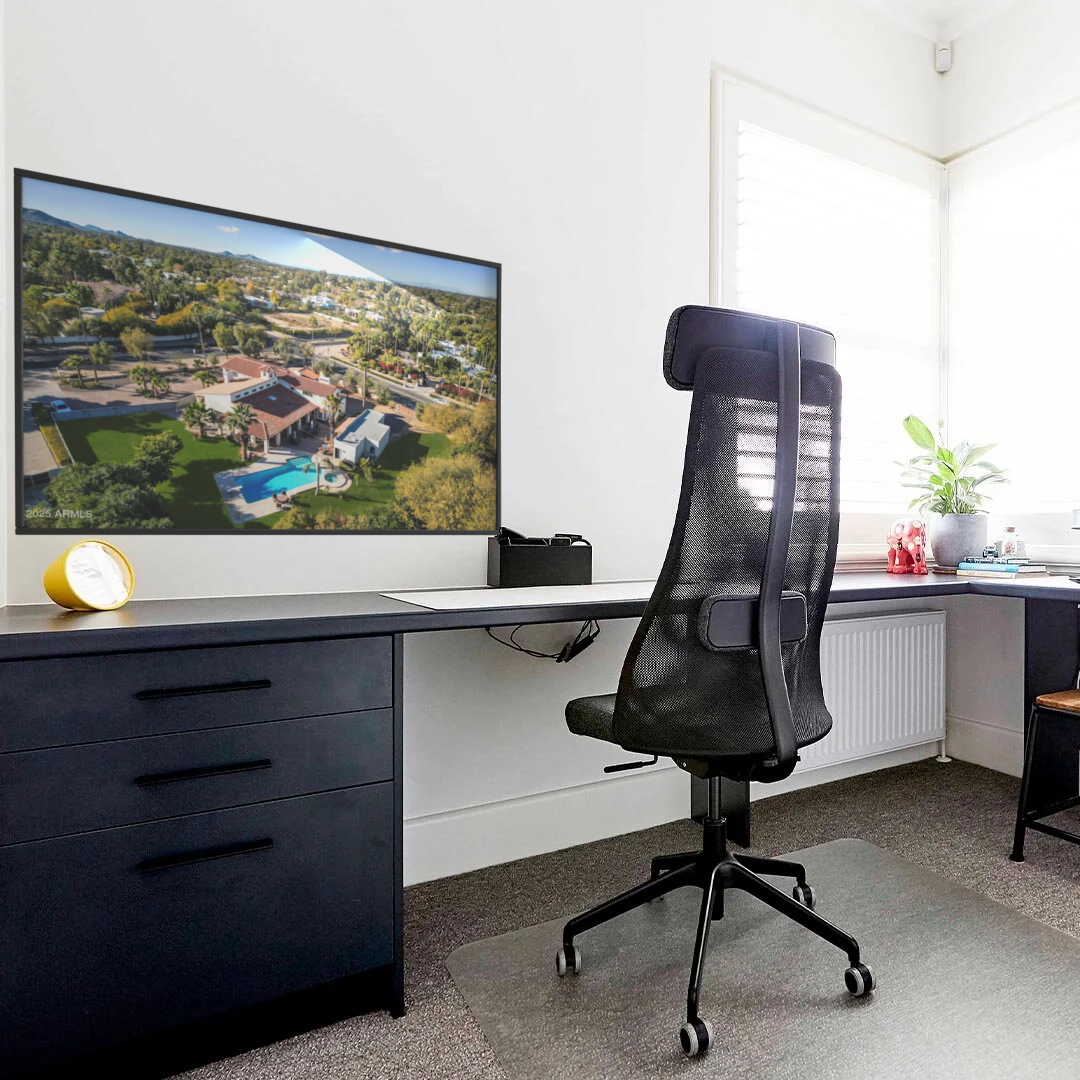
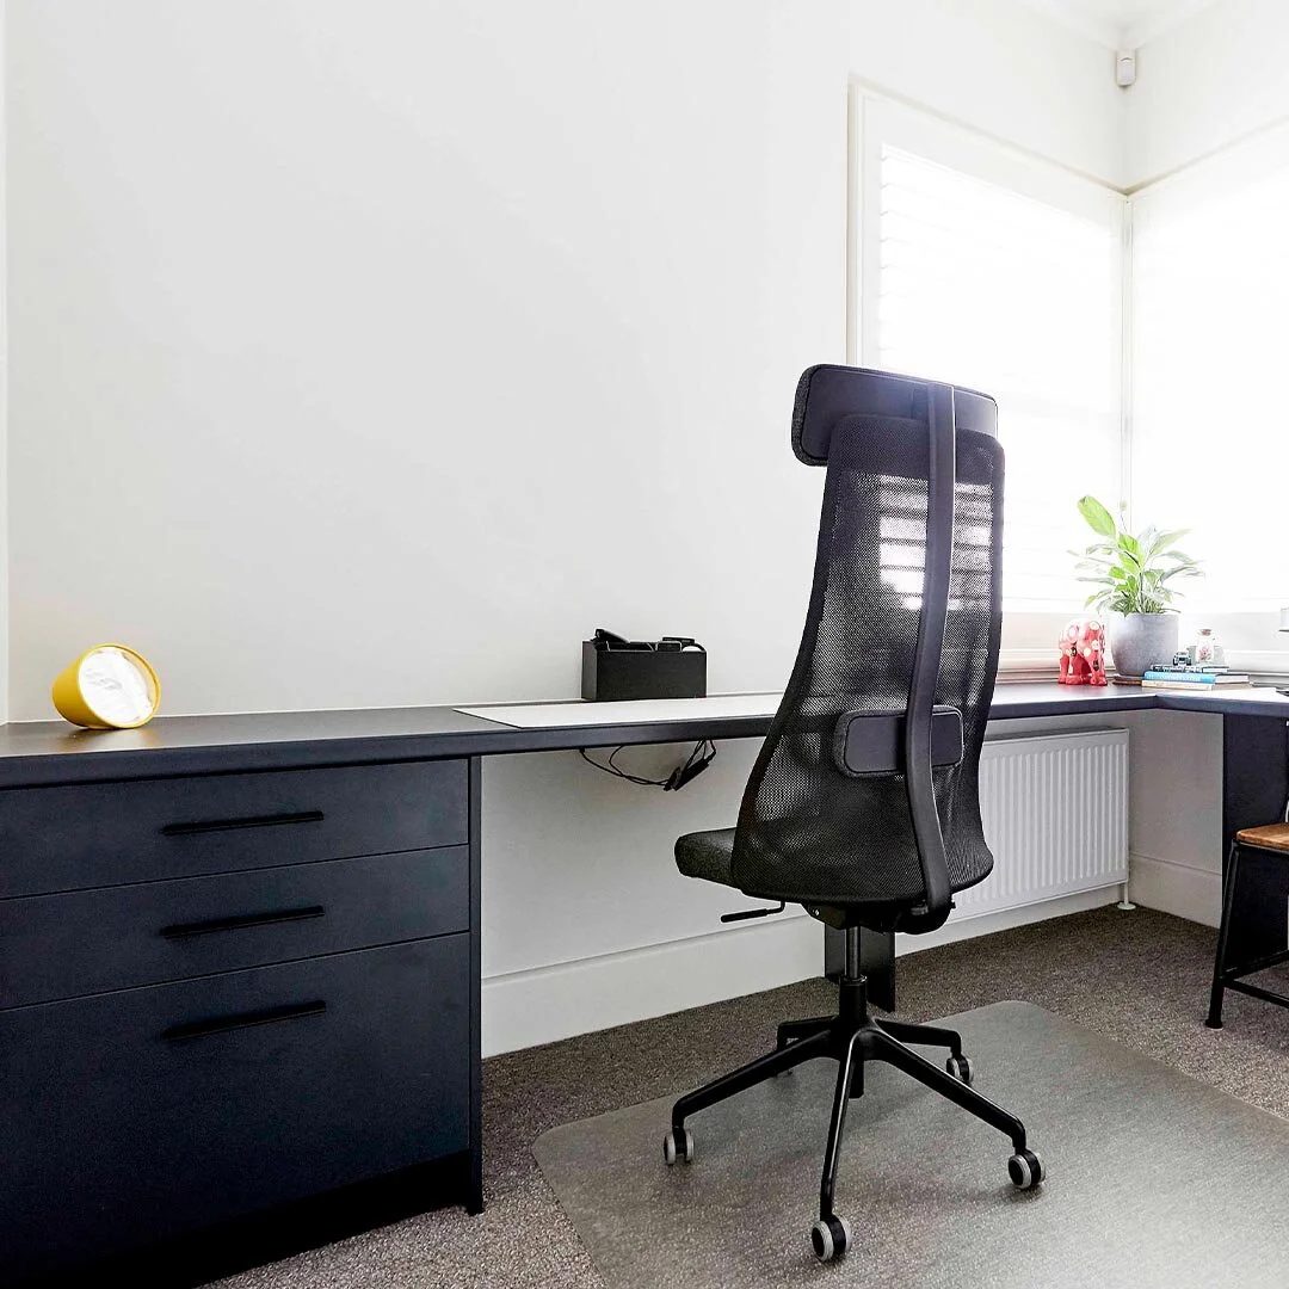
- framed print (293, 379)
